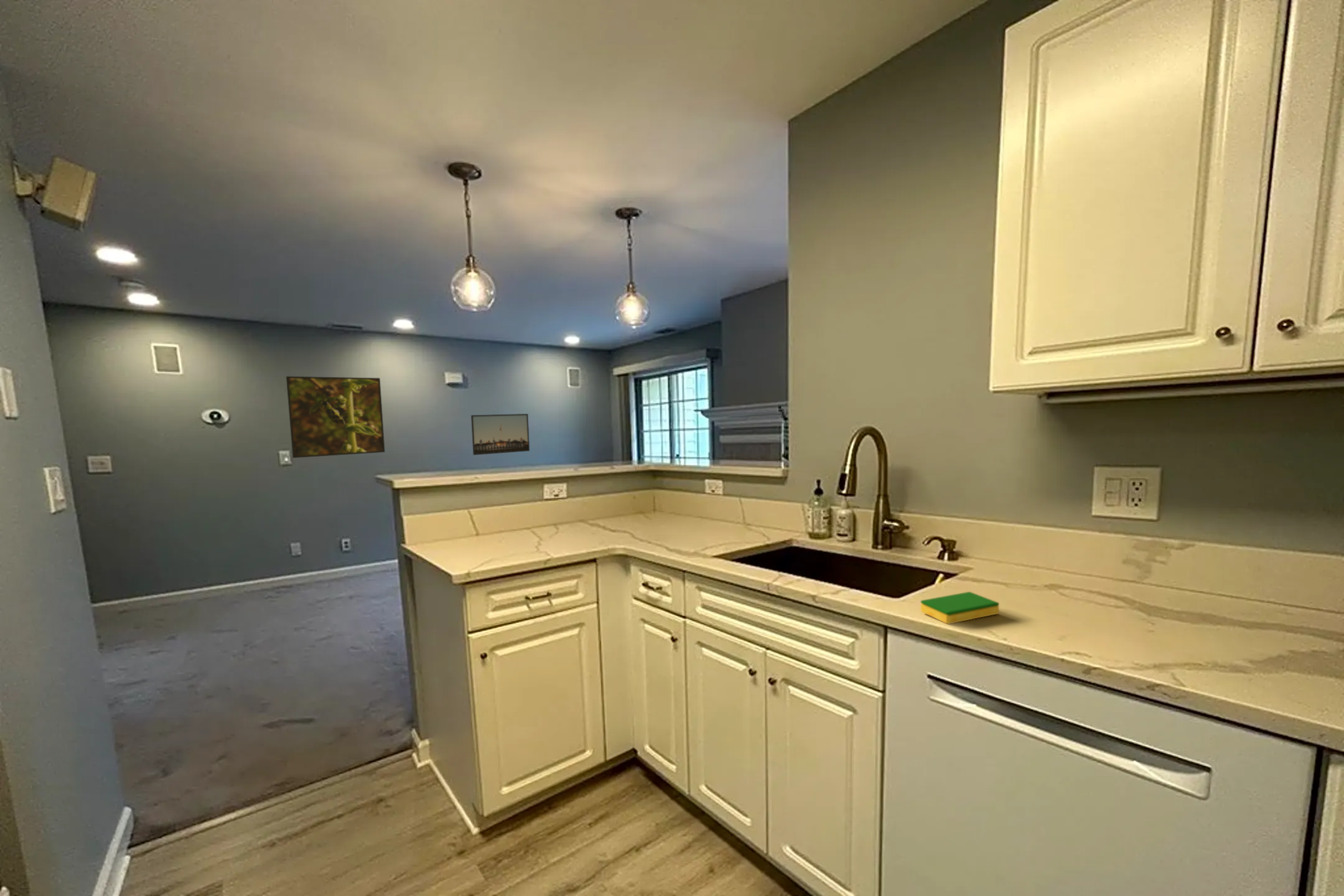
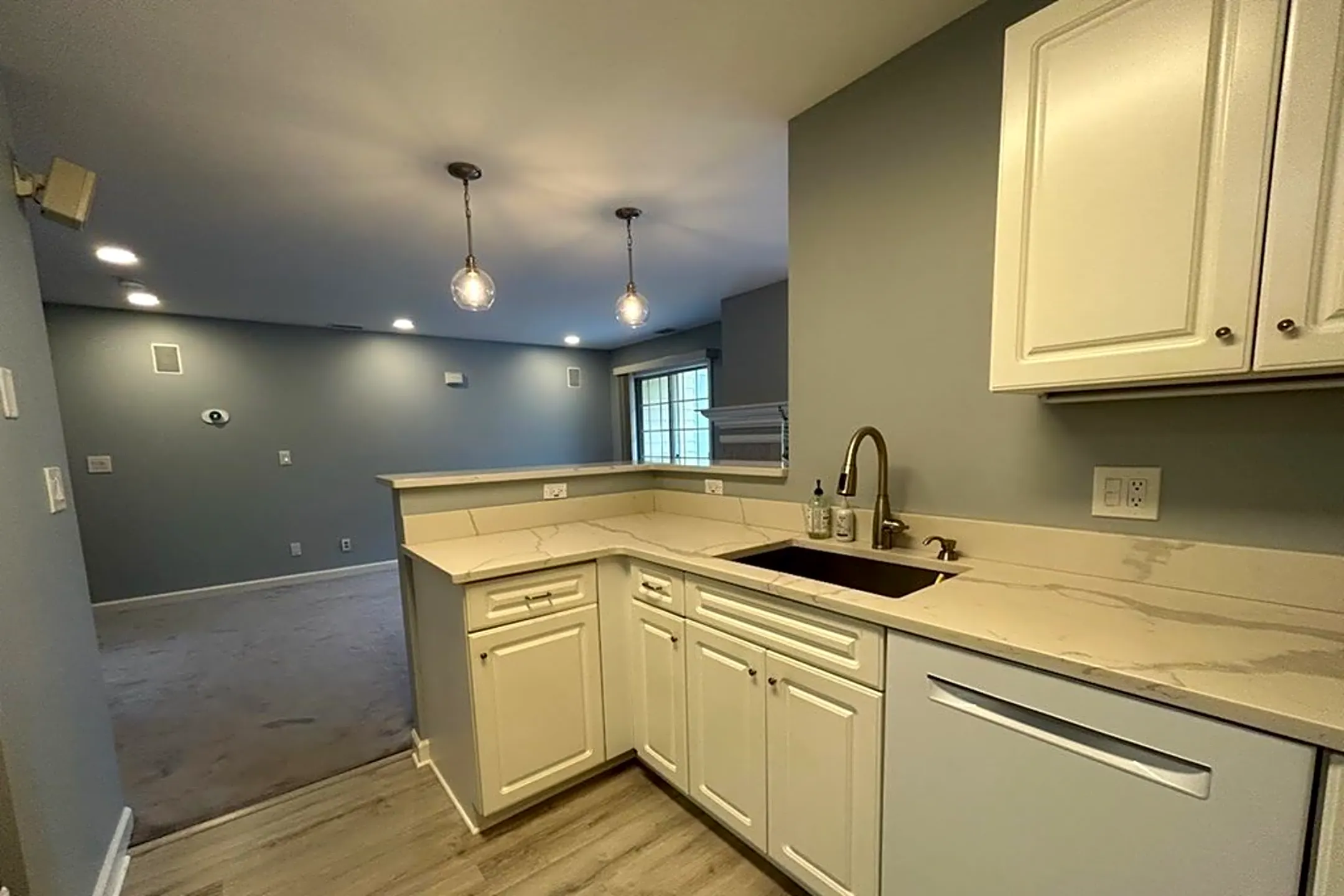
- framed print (501, 434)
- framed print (338, 416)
- dish sponge (959, 607)
